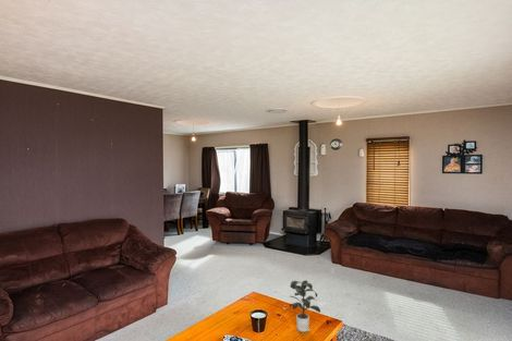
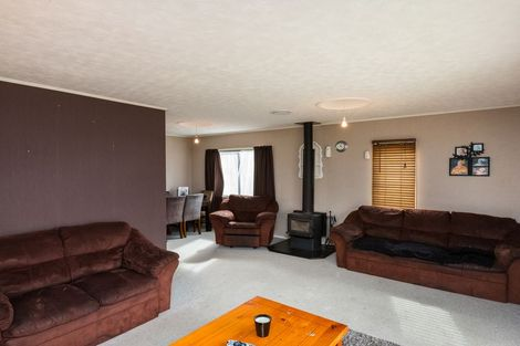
- potted plant (306, 304)
